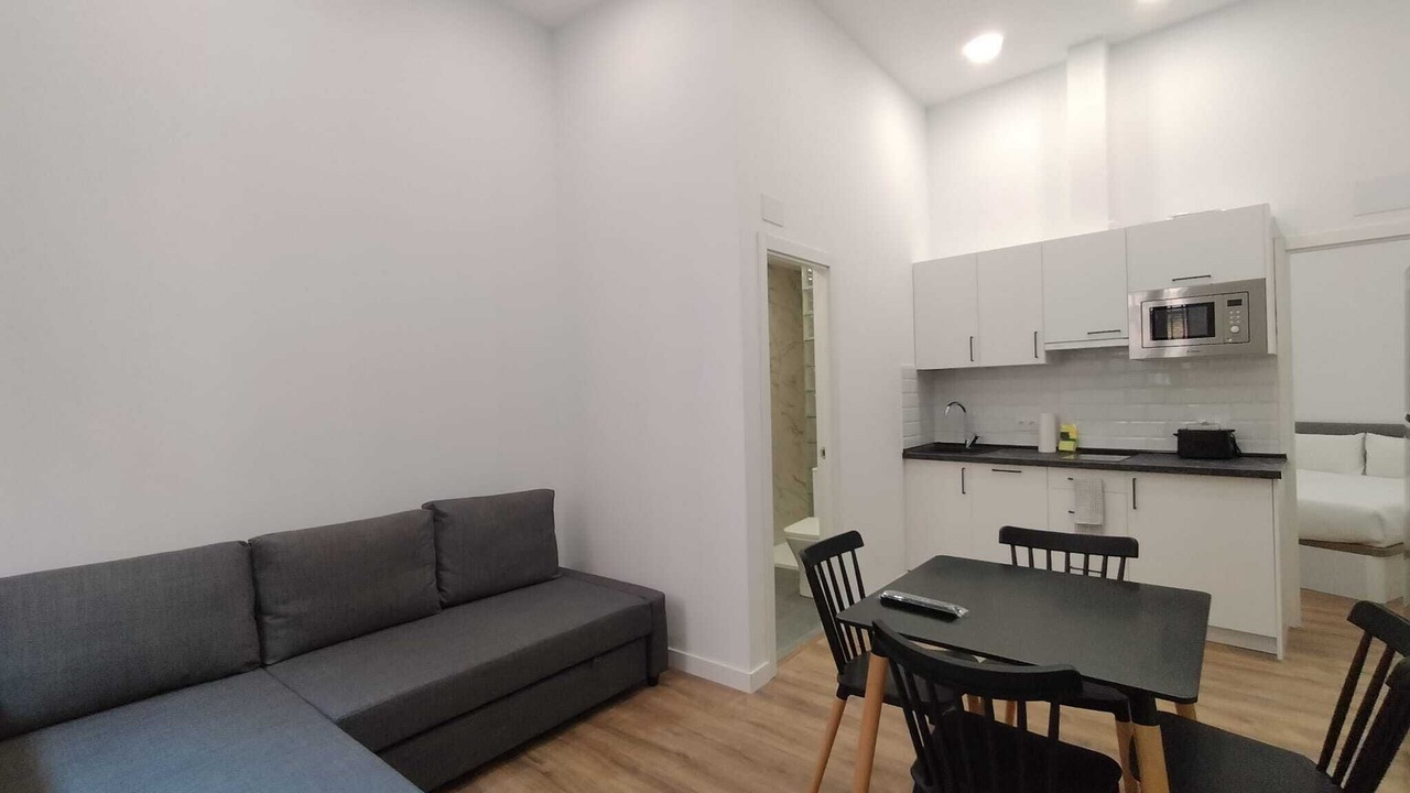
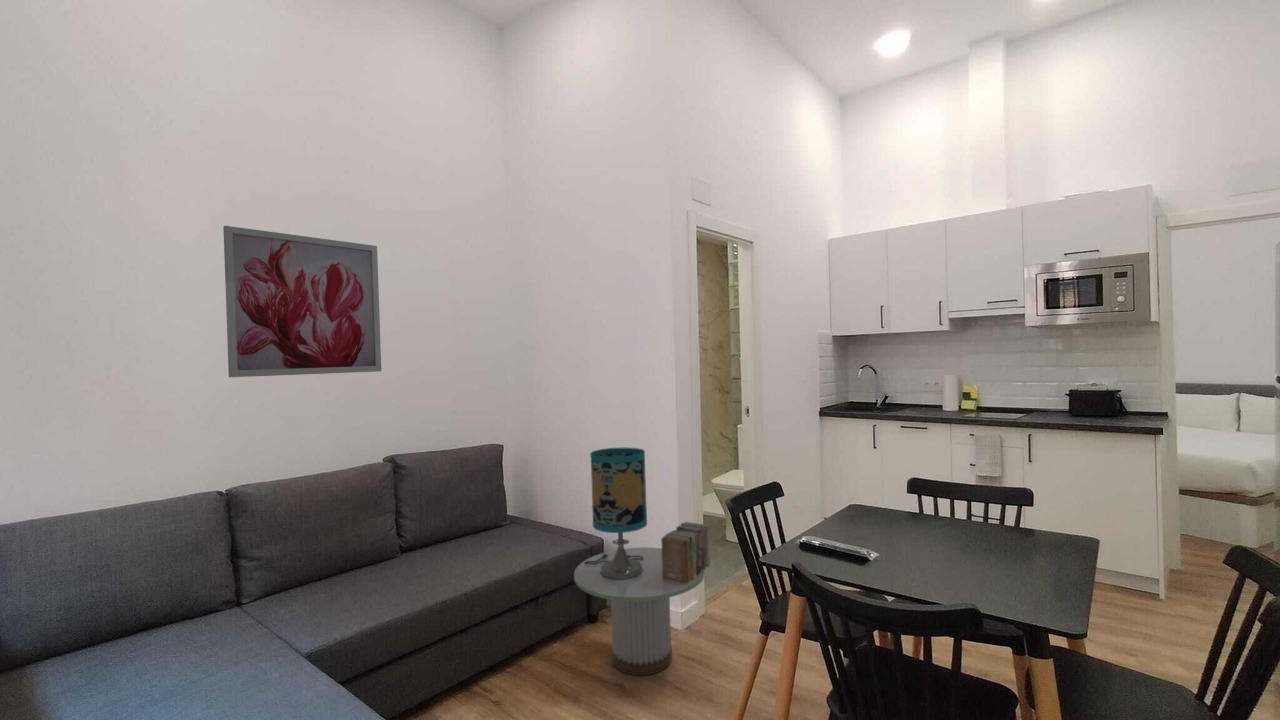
+ table lamp (613, 508)
+ wall art (309, 305)
+ side table (640, 614)
+ books (686, 550)
